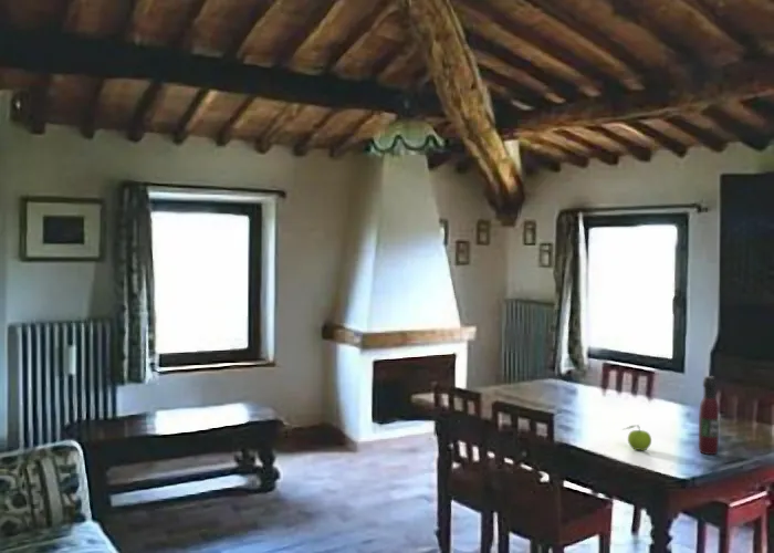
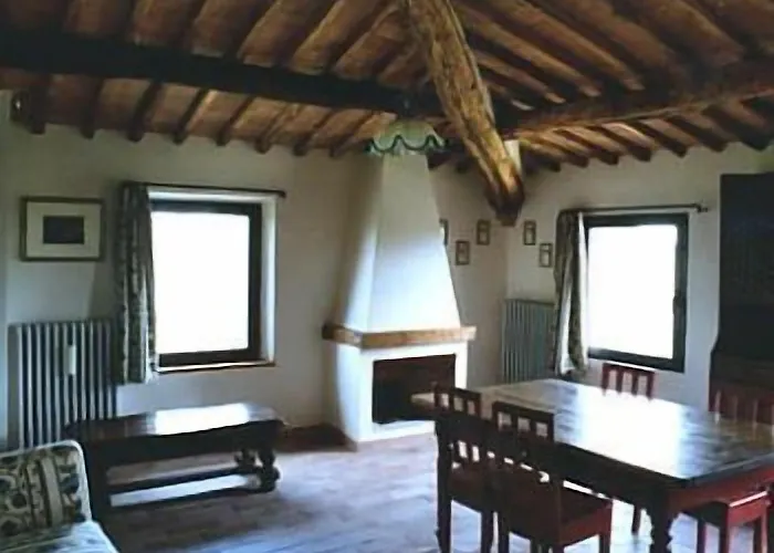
- fruit (635, 437)
- wine bottle (709, 415)
